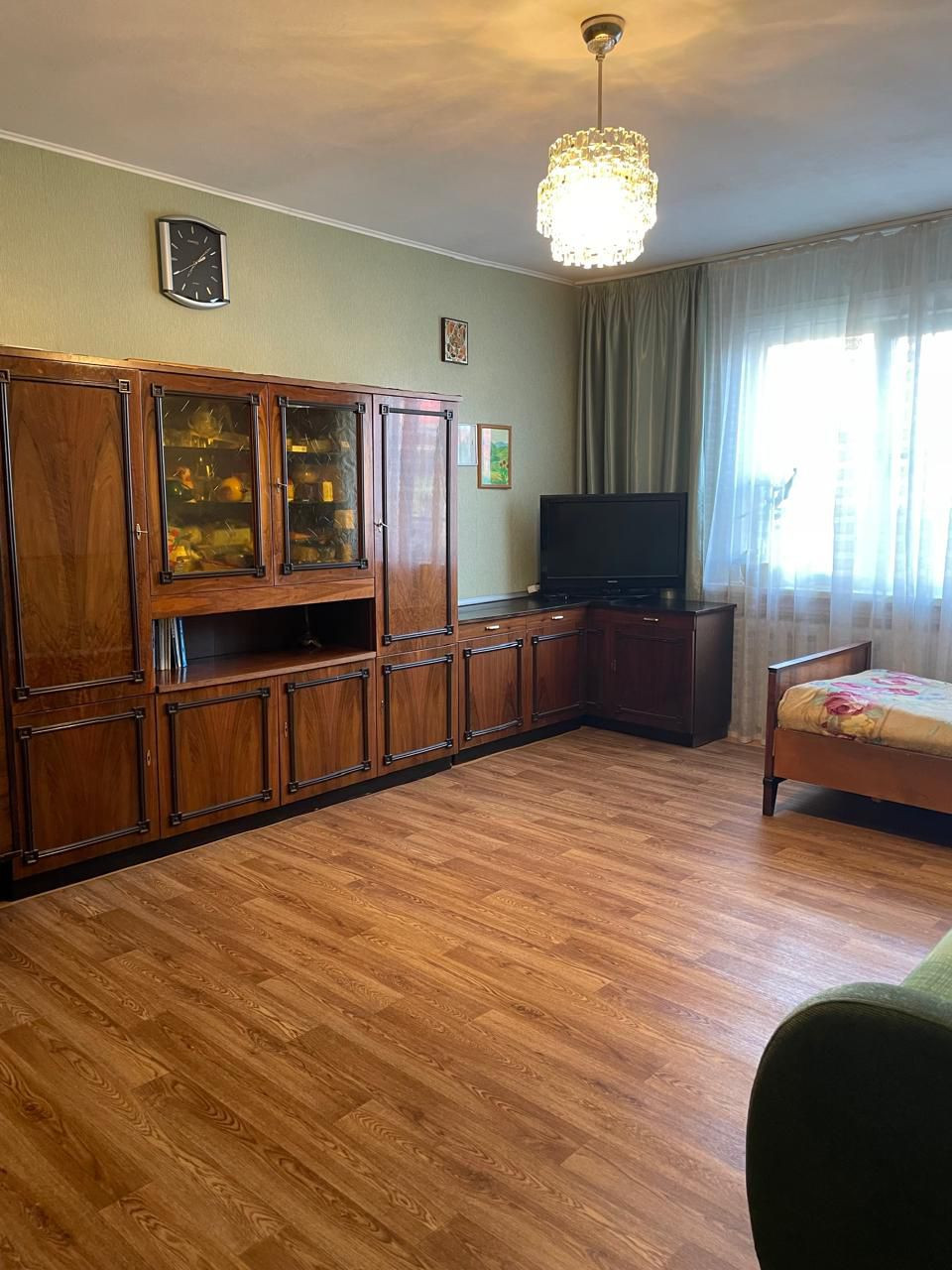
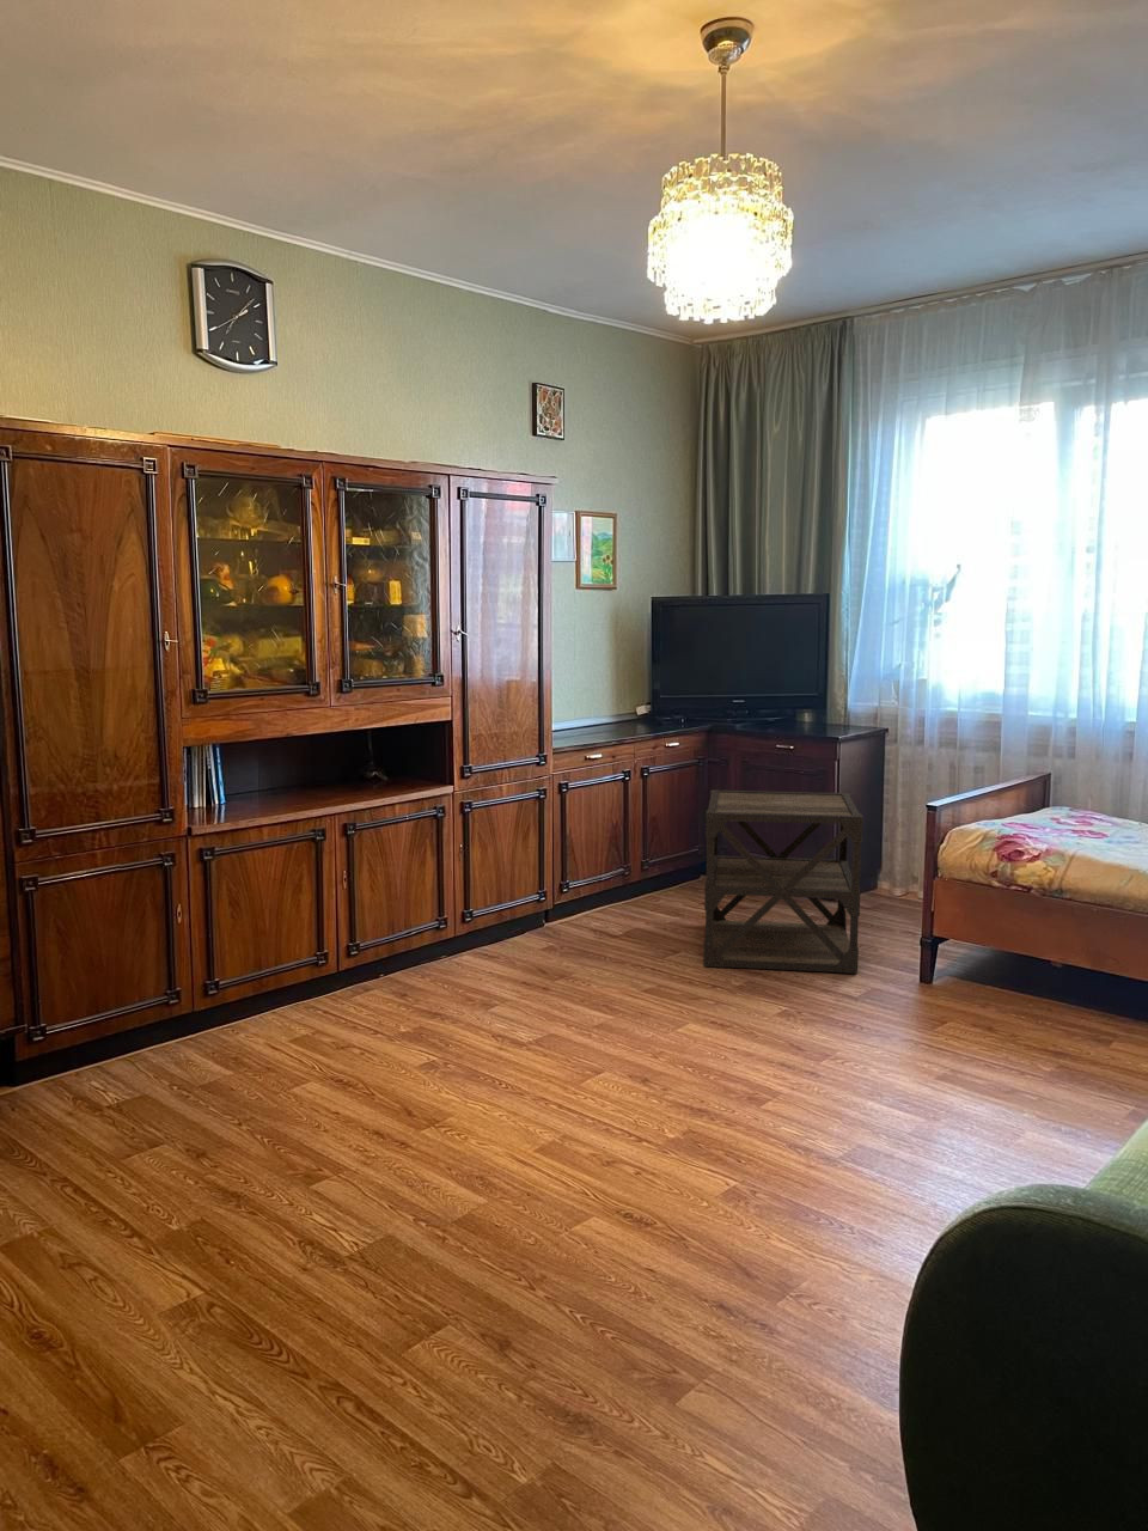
+ side table (779, 875)
